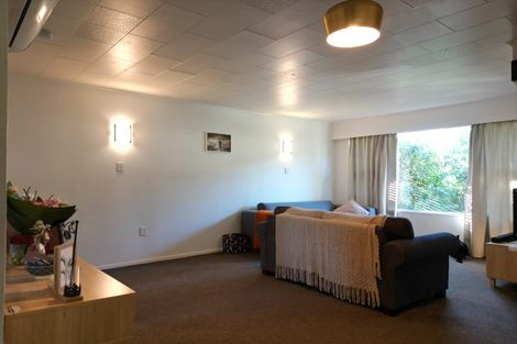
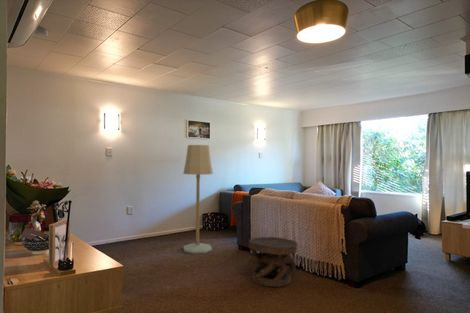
+ floor lamp (197, 197)
+ side table (271, 260)
